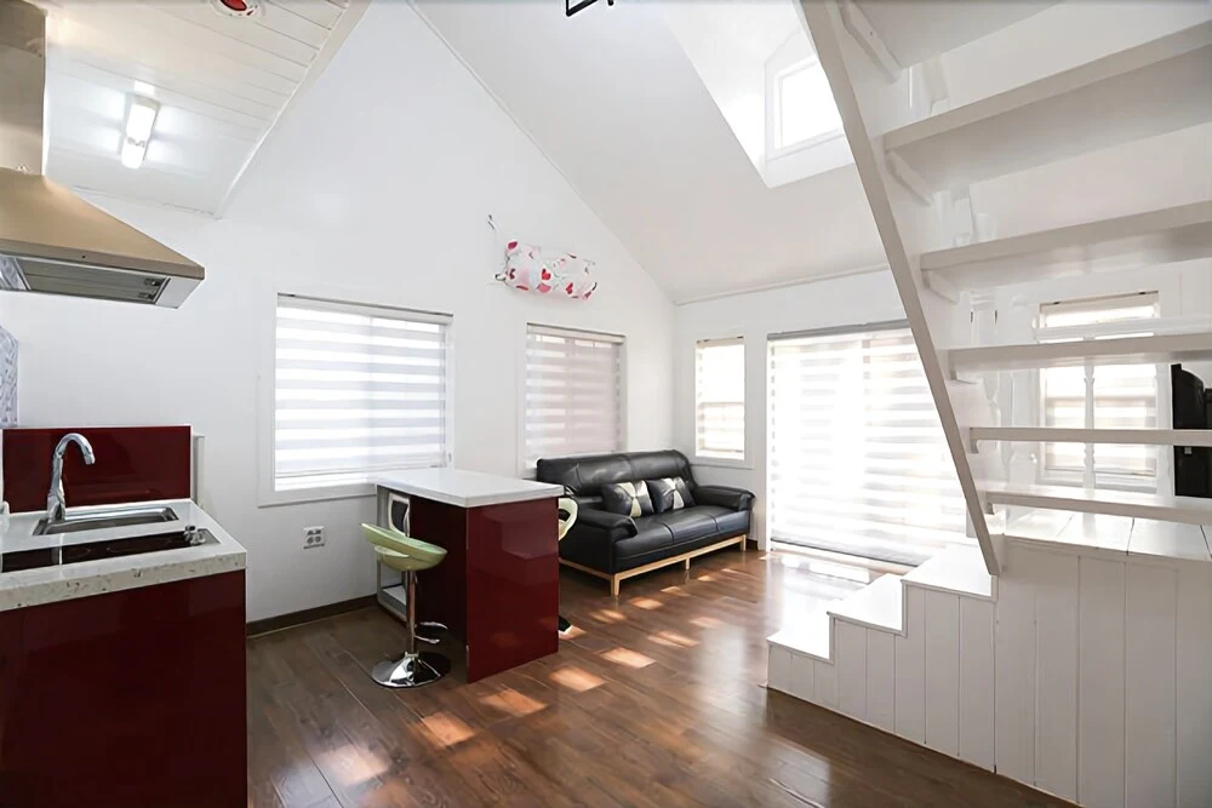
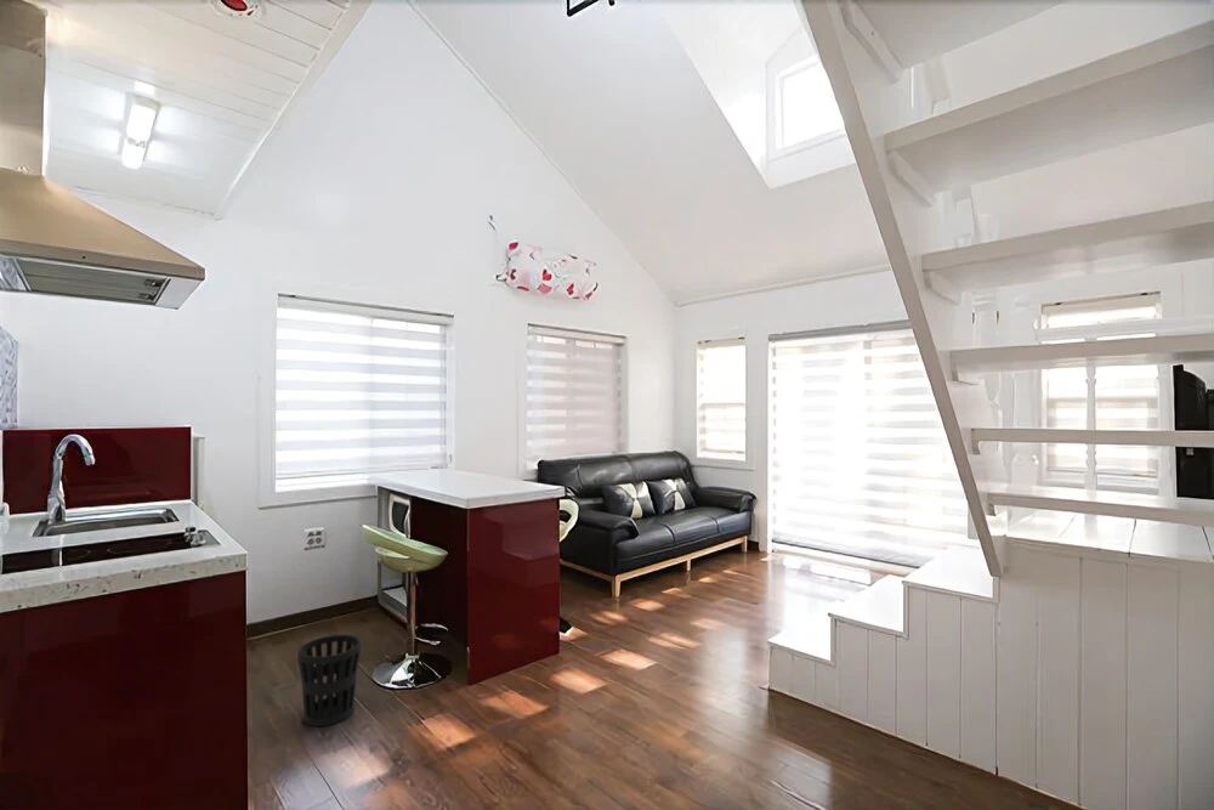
+ wastebasket (329, 679)
